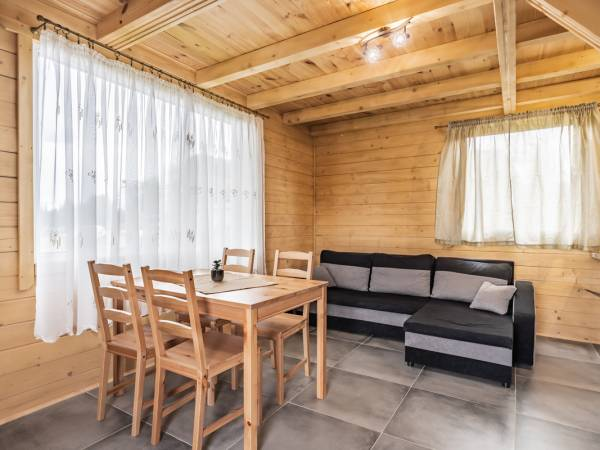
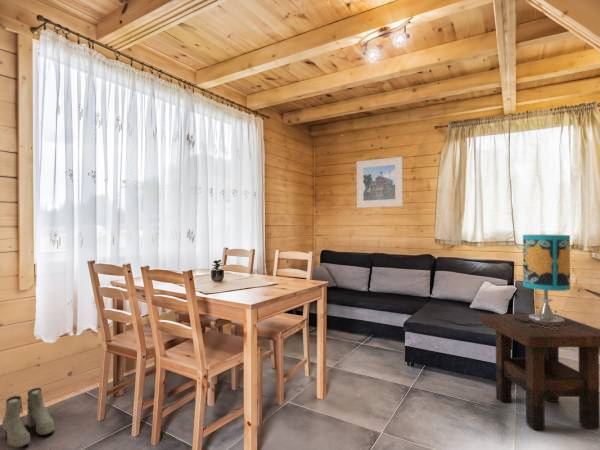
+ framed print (378, 183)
+ table lamp (543, 278)
+ side table (543, 367)
+ boots (28, 415)
